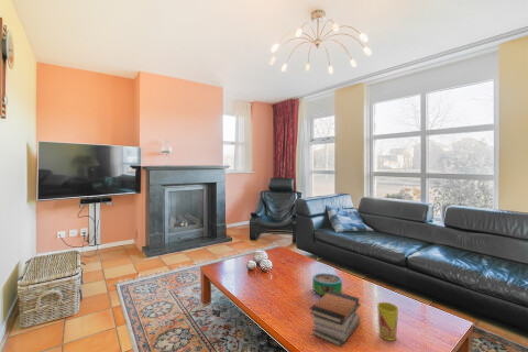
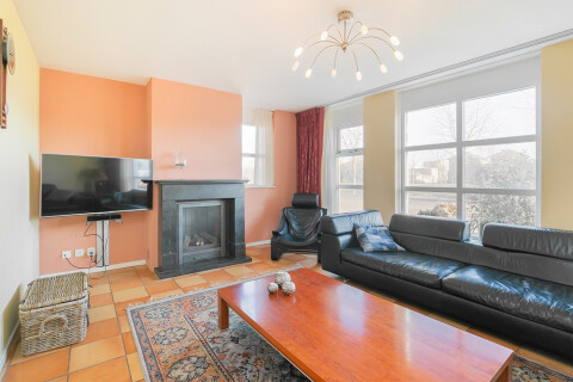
- cup (387, 321)
- decorative bowl (327, 284)
- book stack (336, 316)
